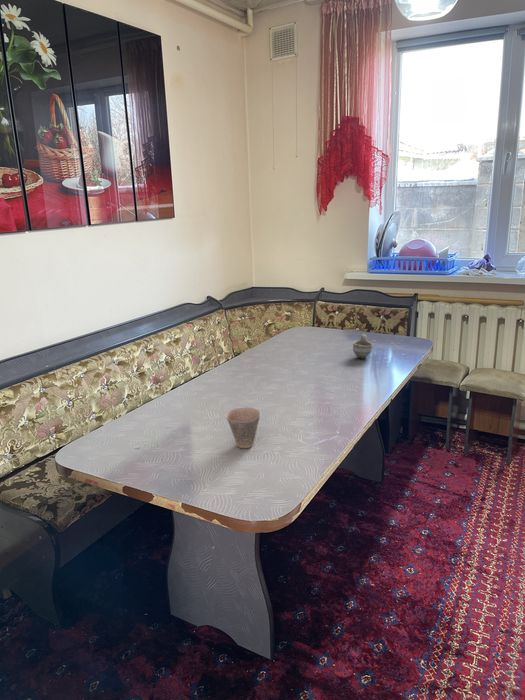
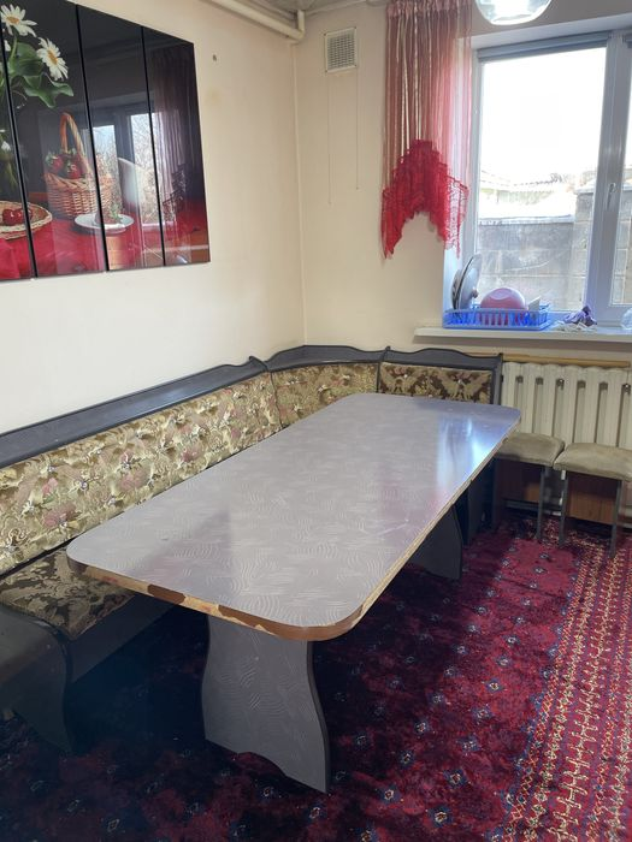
- cup (363, 346)
- cup (243, 429)
